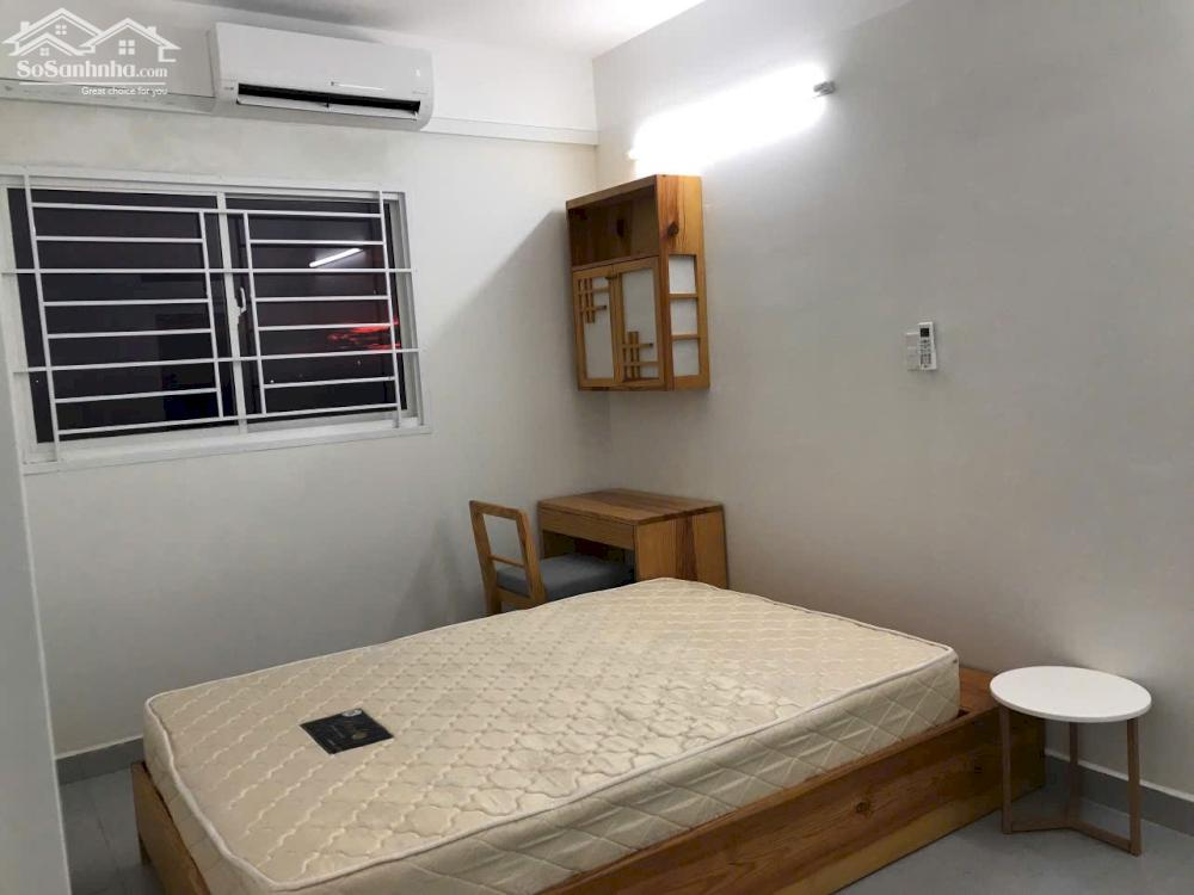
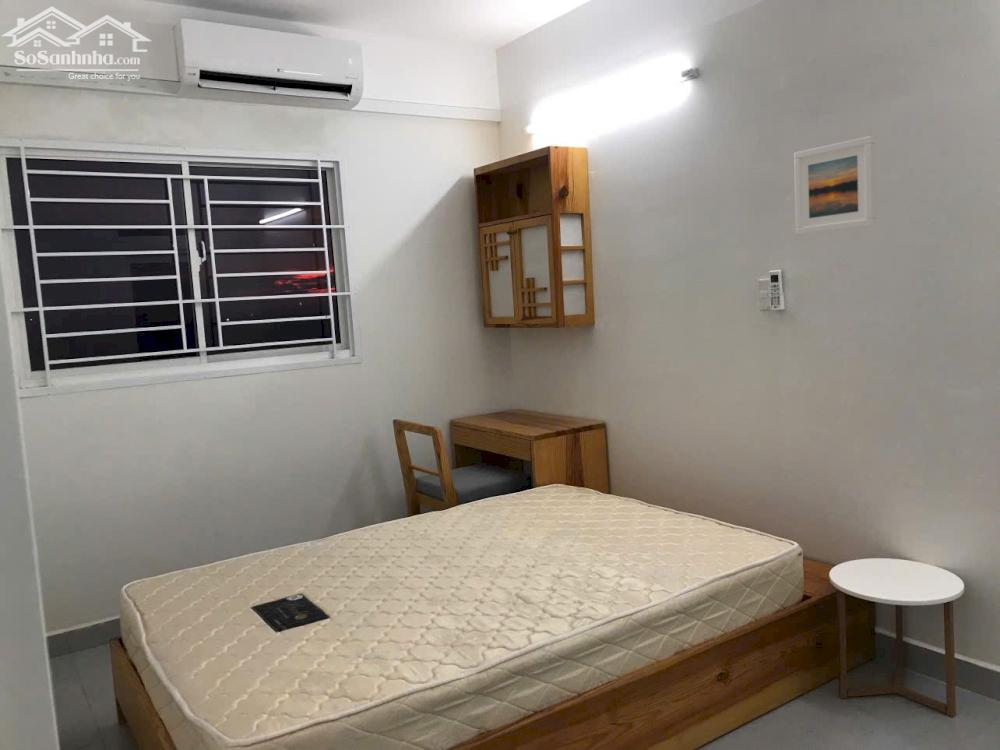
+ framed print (833, 187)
